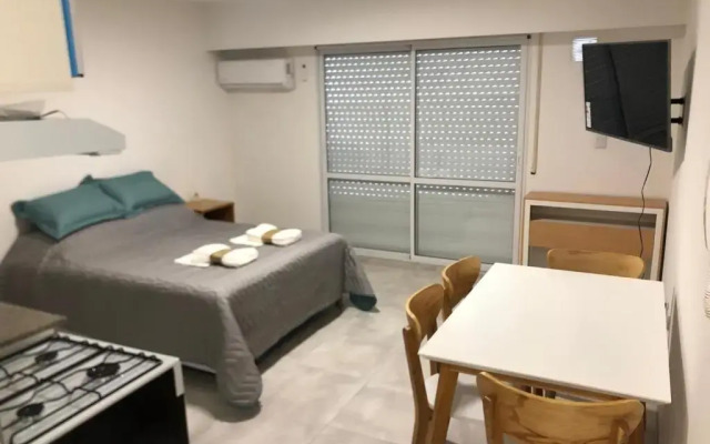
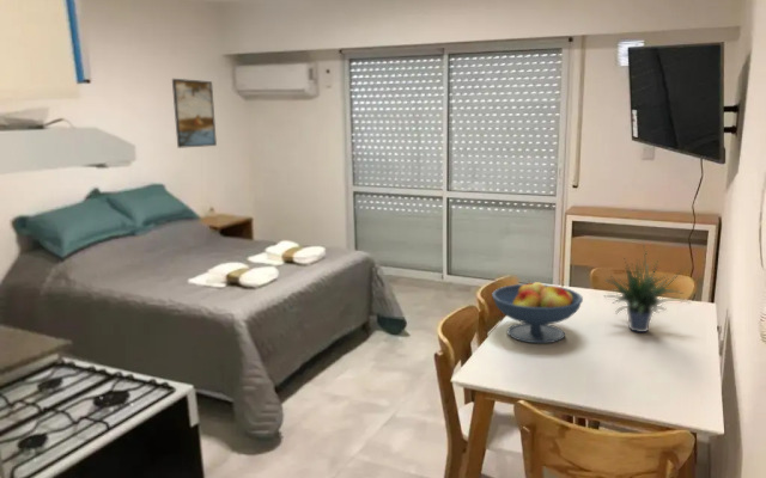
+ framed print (195, 114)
+ fruit bowl (536, 307)
+ potted plant (645, 288)
